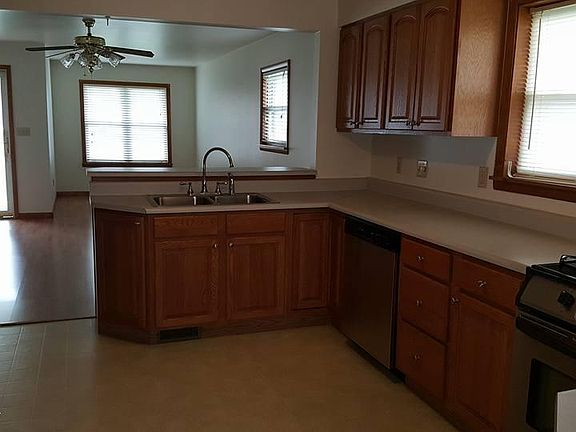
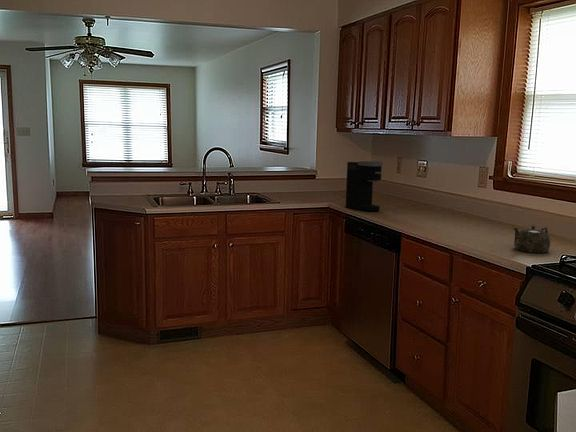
+ teapot (530, 237)
+ coffee maker (363, 185)
